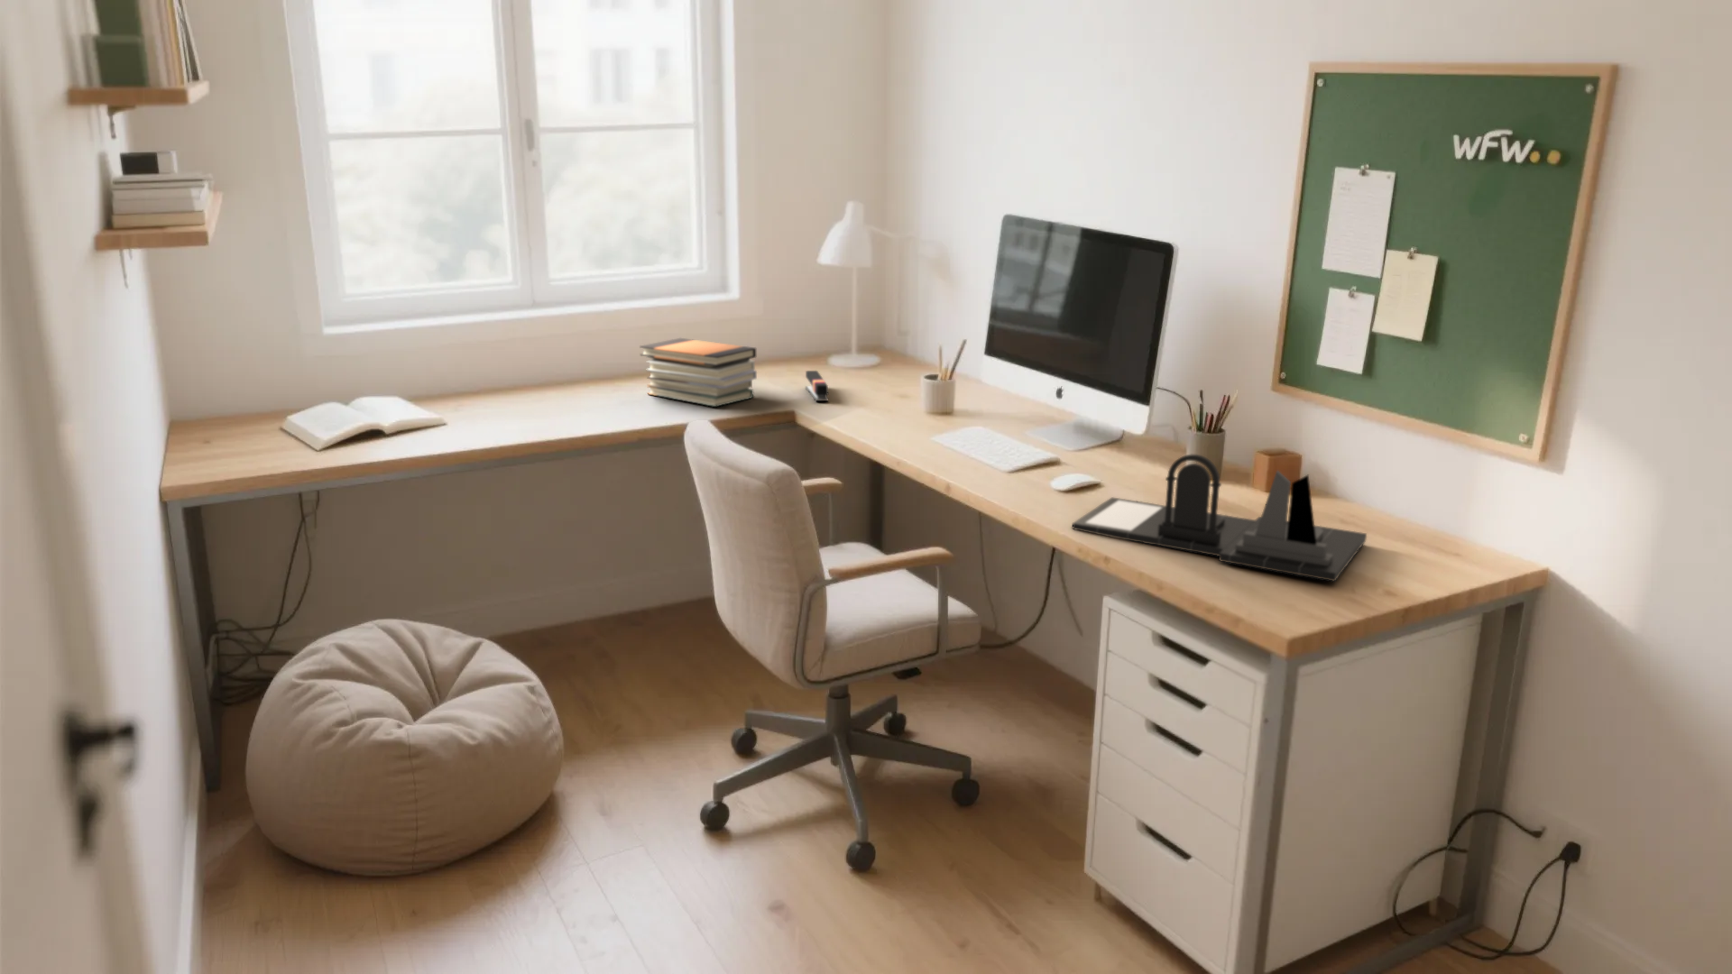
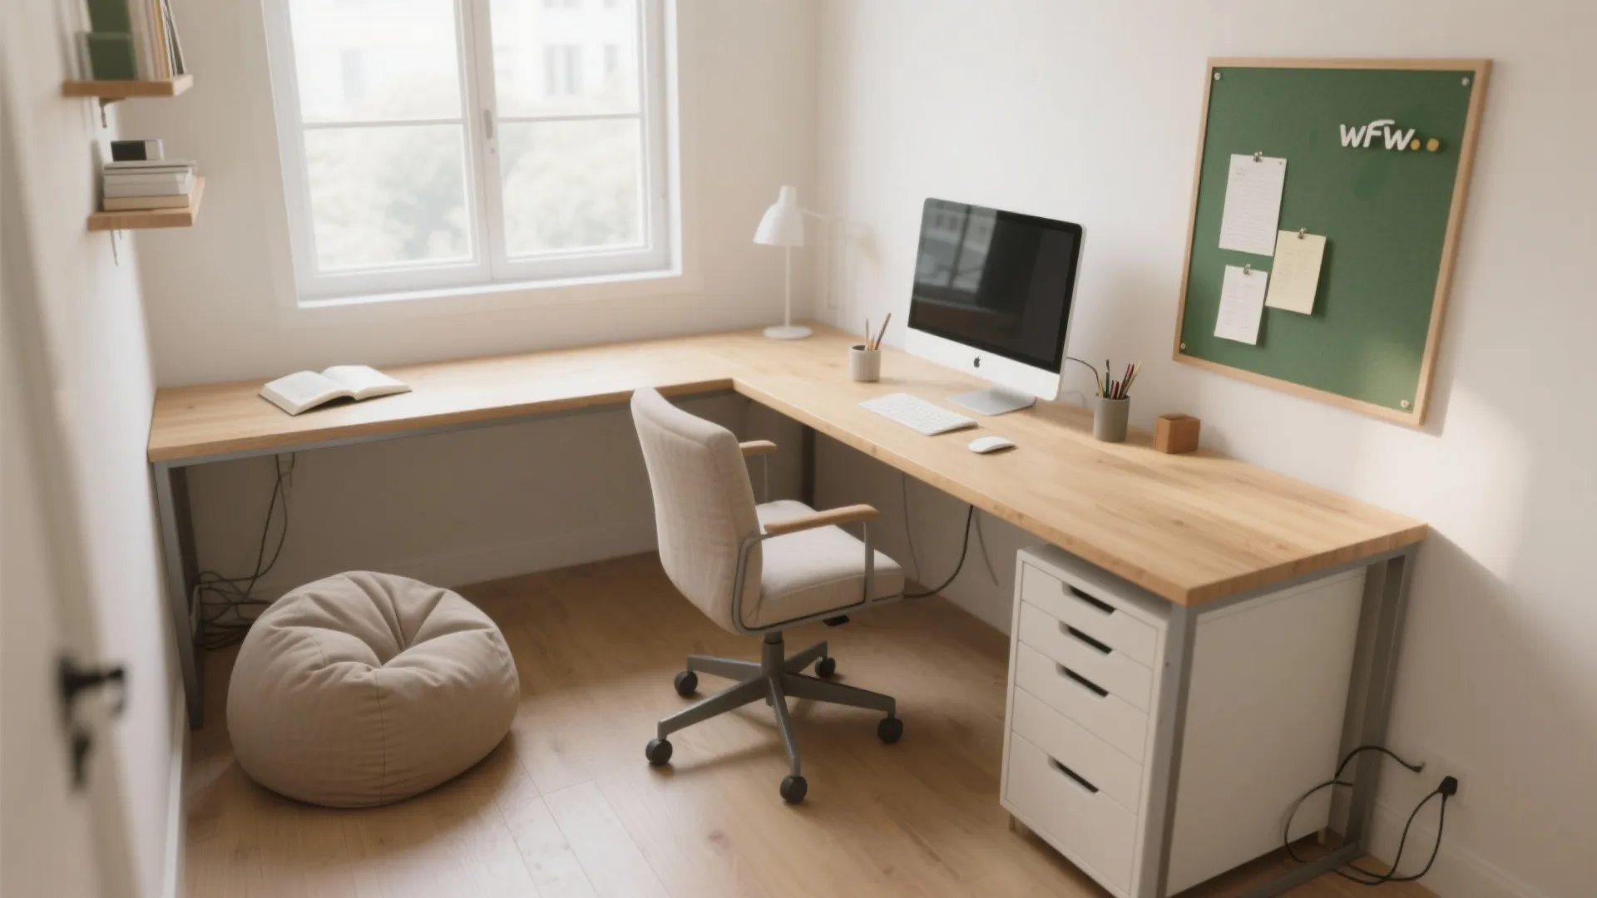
- desk organizer (1218, 494)
- book stack (699, 371)
- stapler (816, 385)
